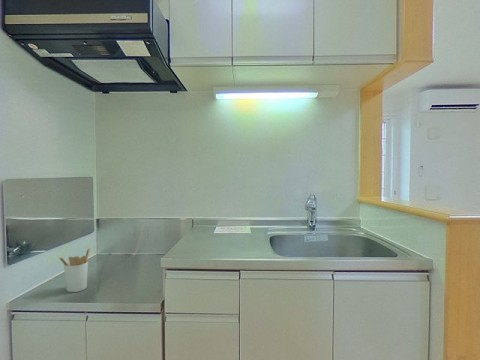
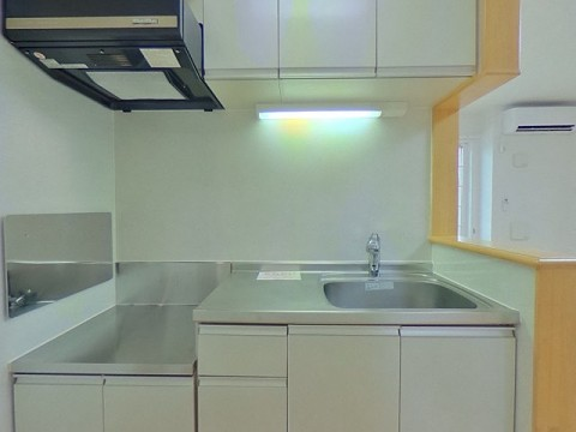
- utensil holder (77, 270)
